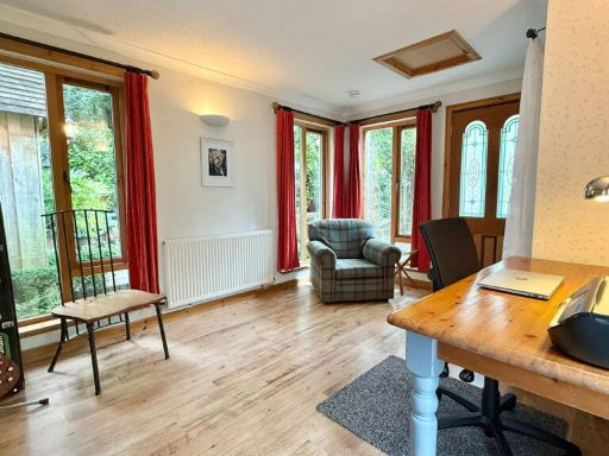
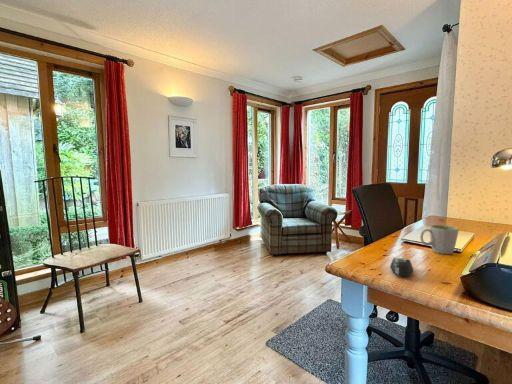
+ mouse (401, 264)
+ mug (438, 239)
